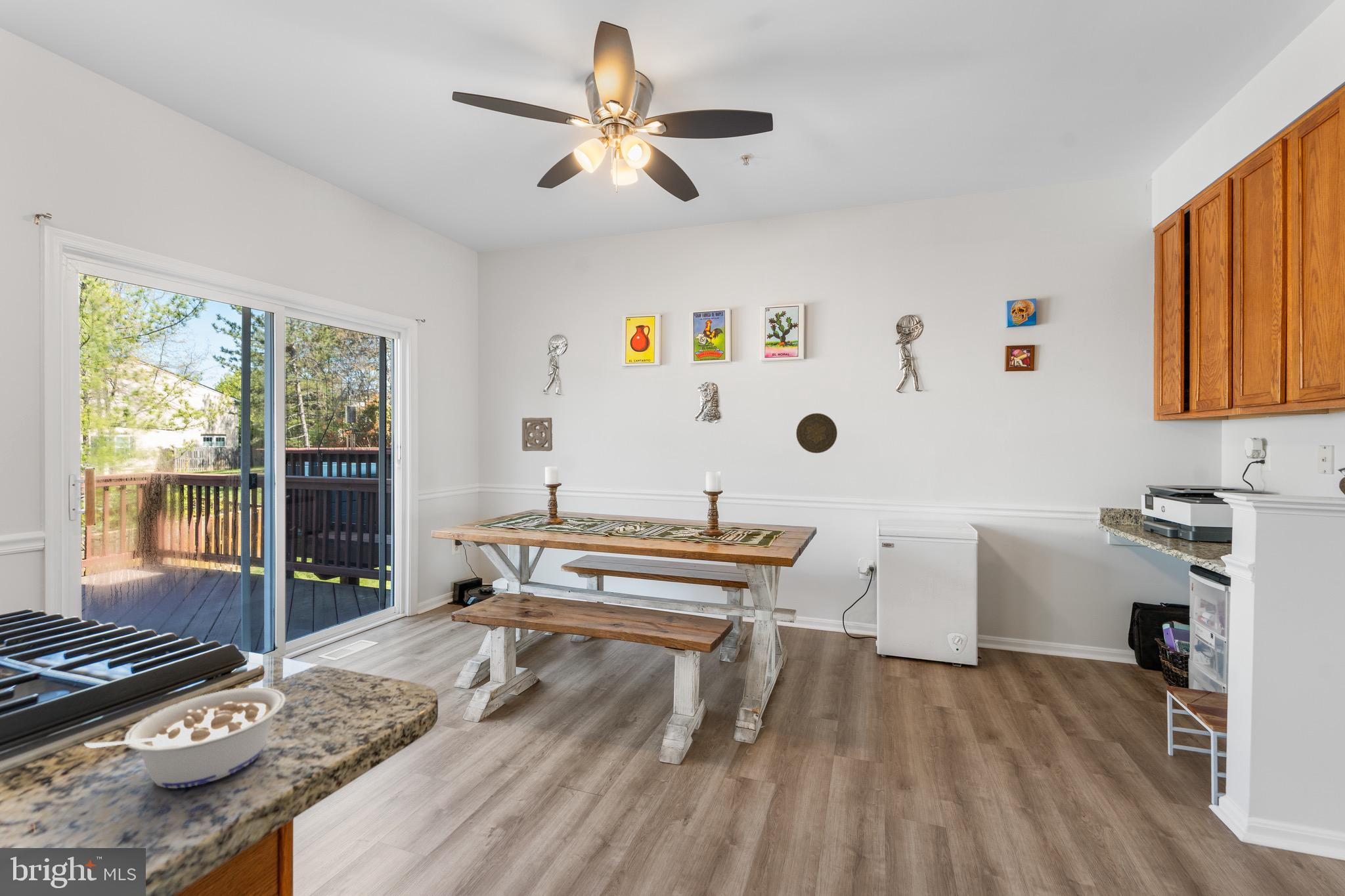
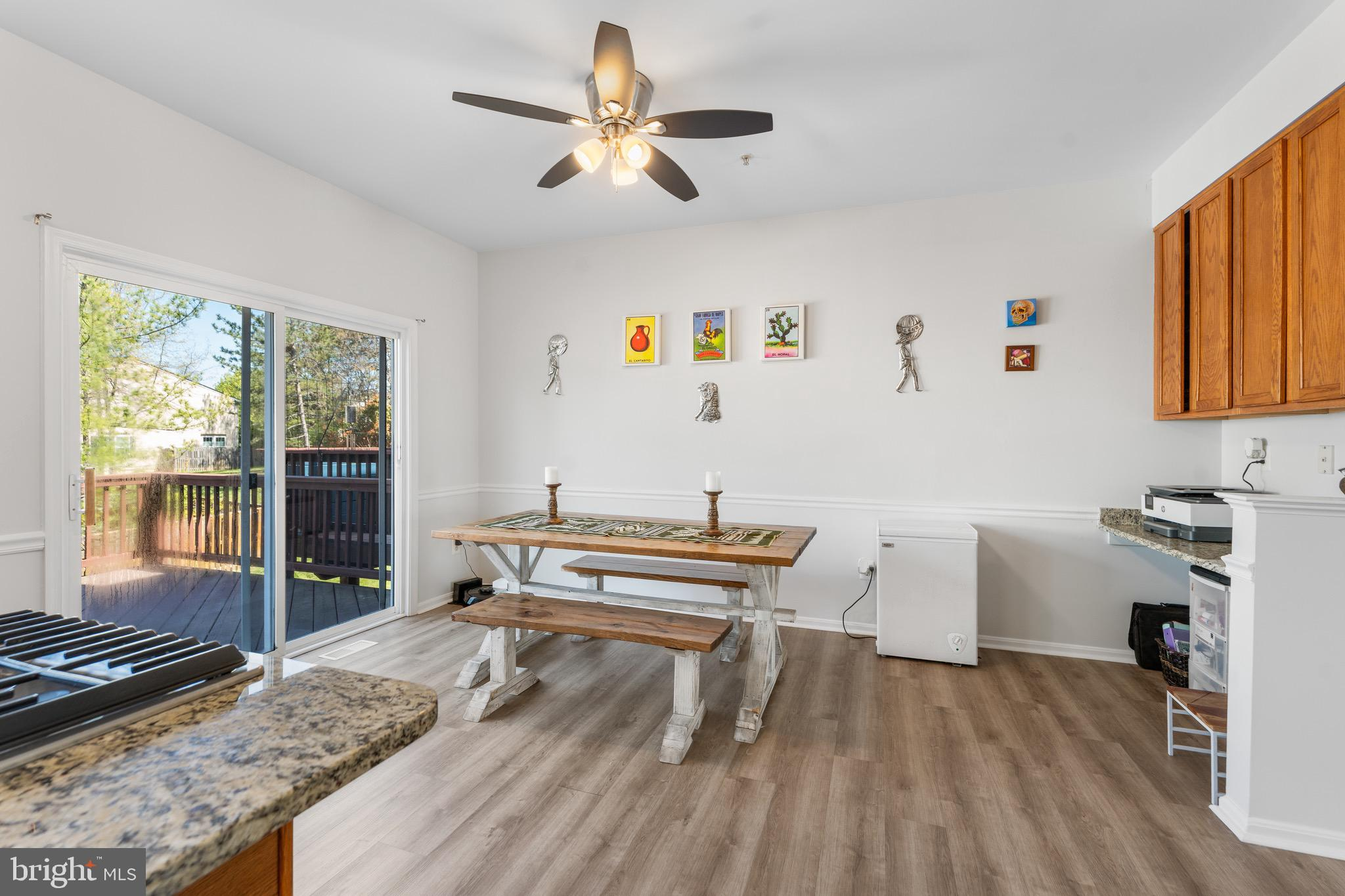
- decorative plate (816, 433)
- legume (207, 736)
- wall ornament (537, 434)
